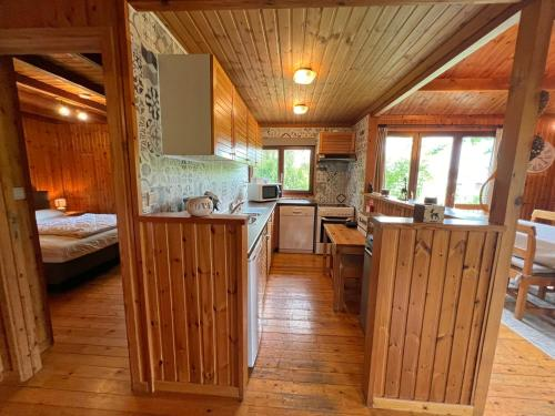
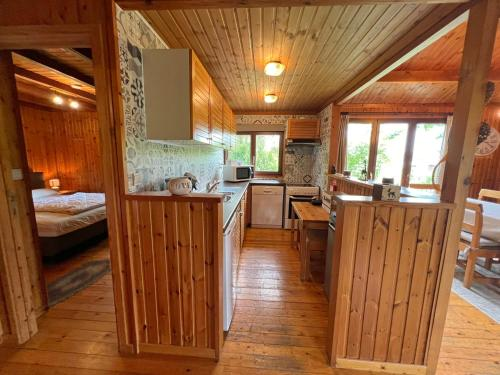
+ rug (78, 277)
